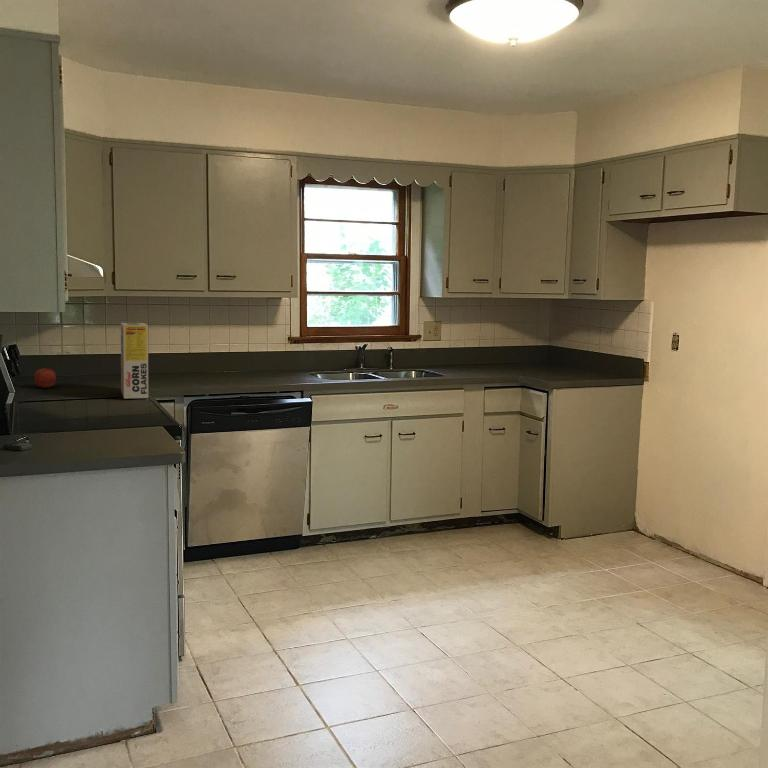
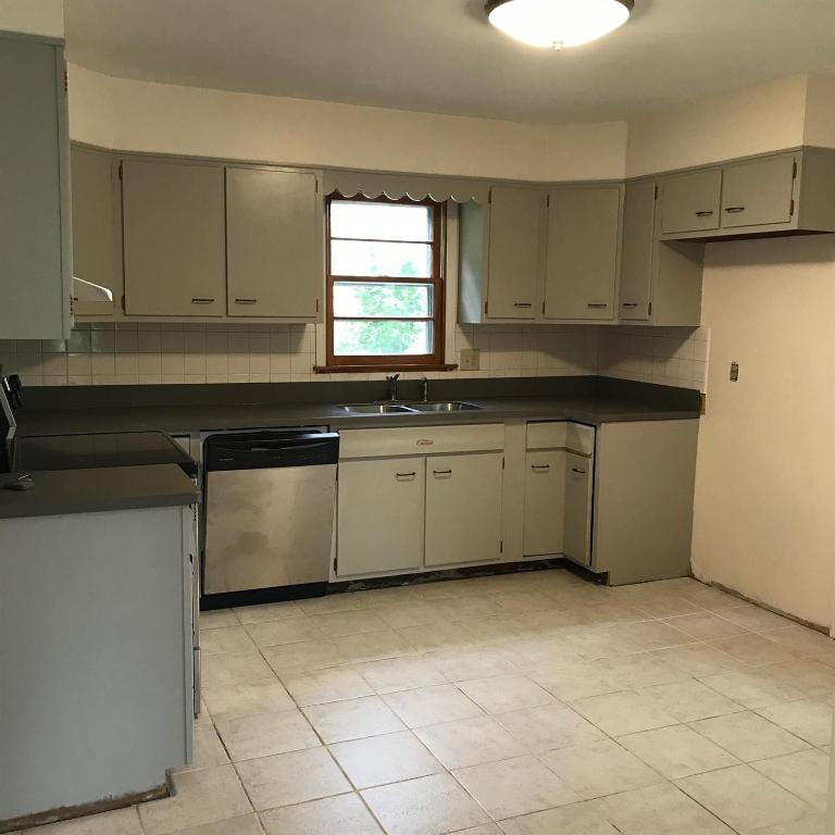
- apple (45, 376)
- cereal box (134, 359)
